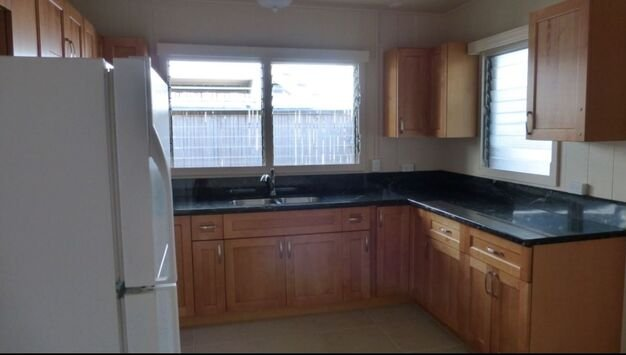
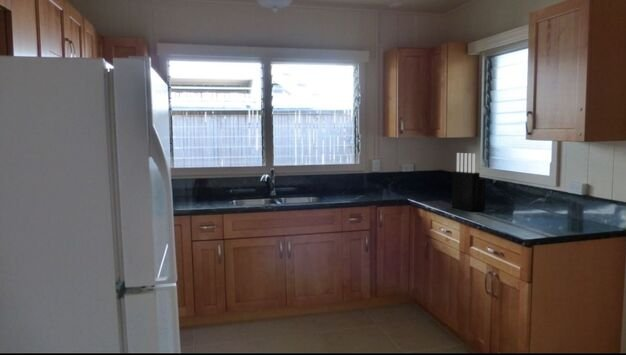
+ knife block (470, 181)
